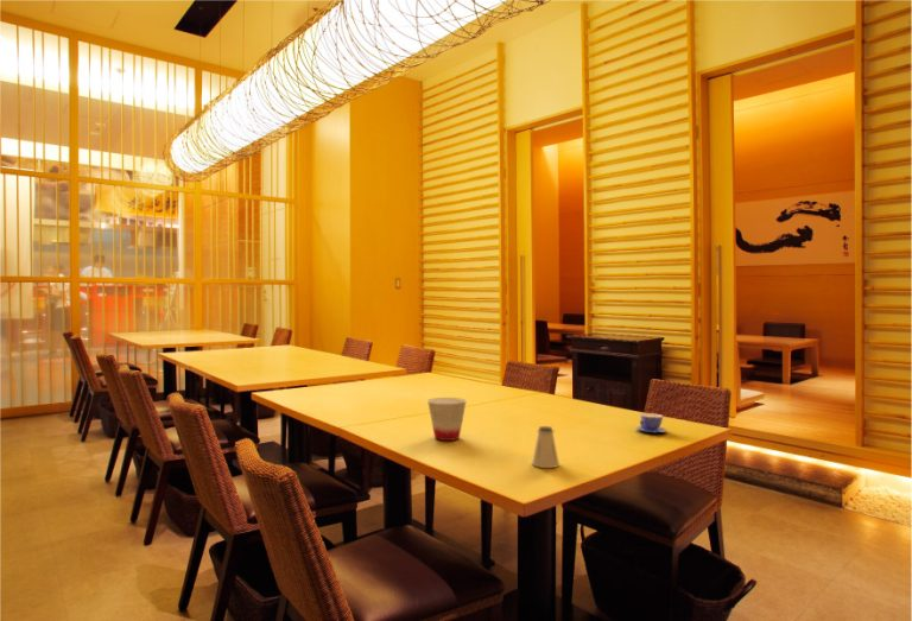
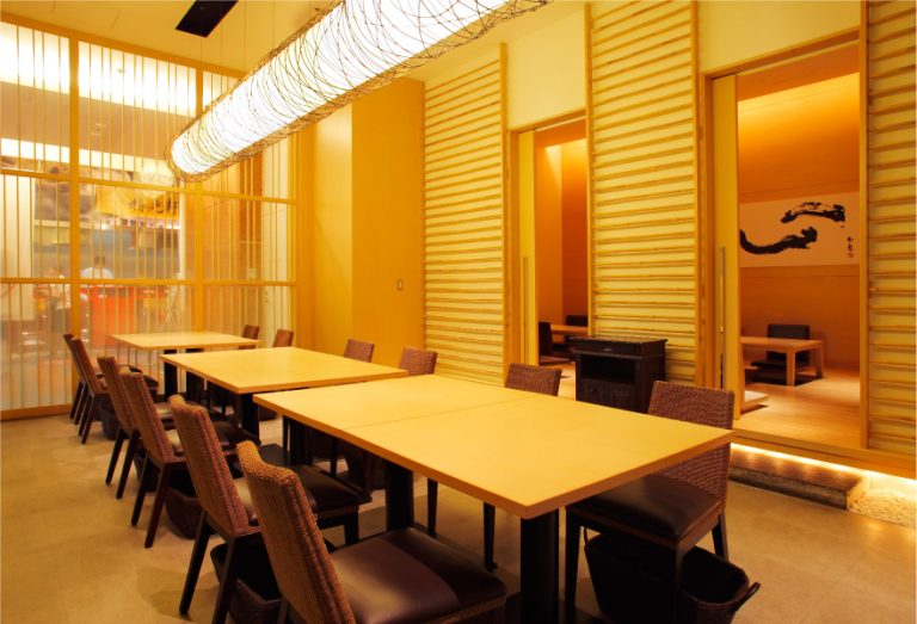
- saltshaker (545, 445)
- cup (446, 419)
- teacup (651, 423)
